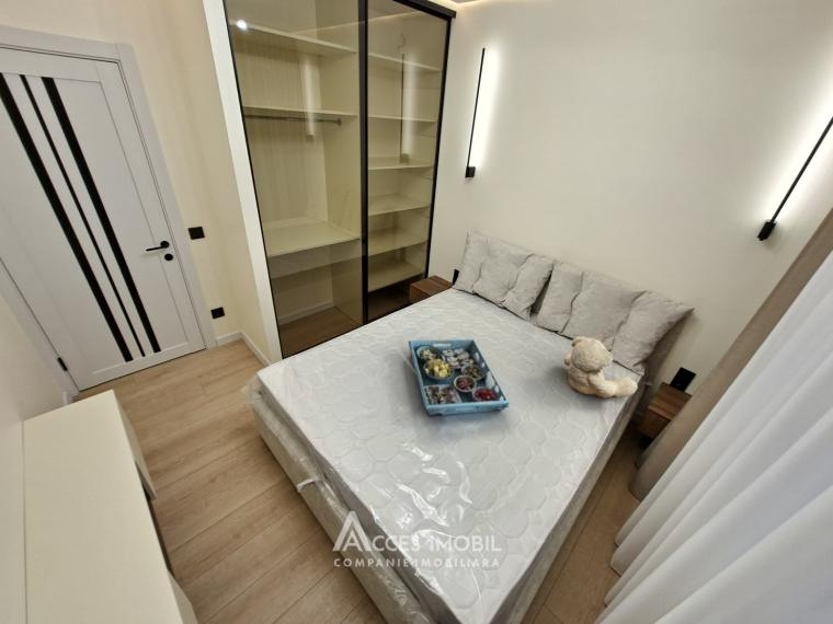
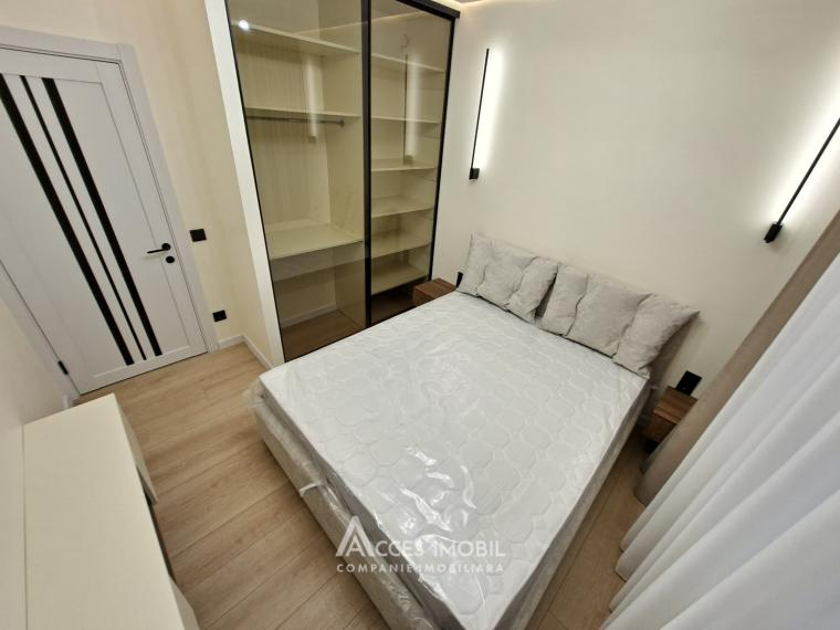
- teddy bear (597, 362)
- serving tray (452, 372)
